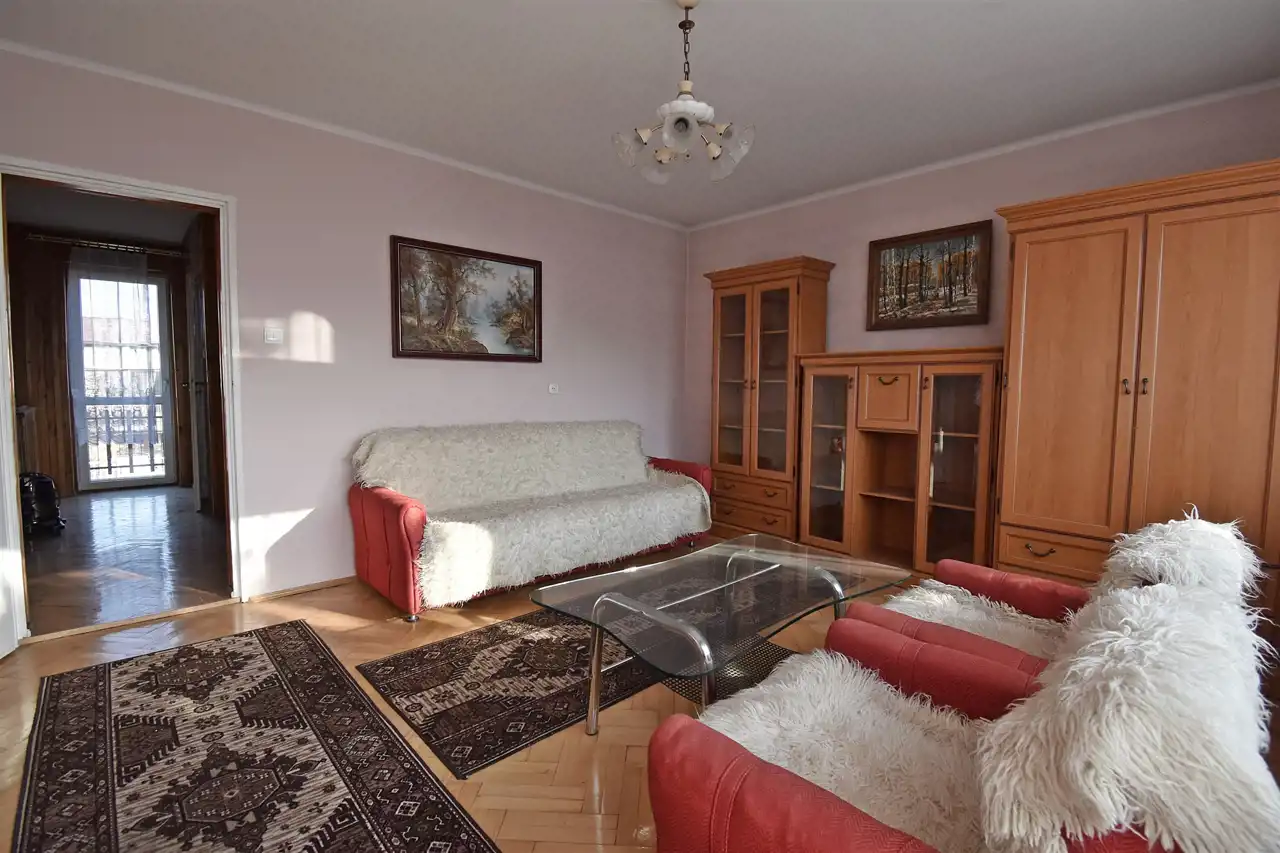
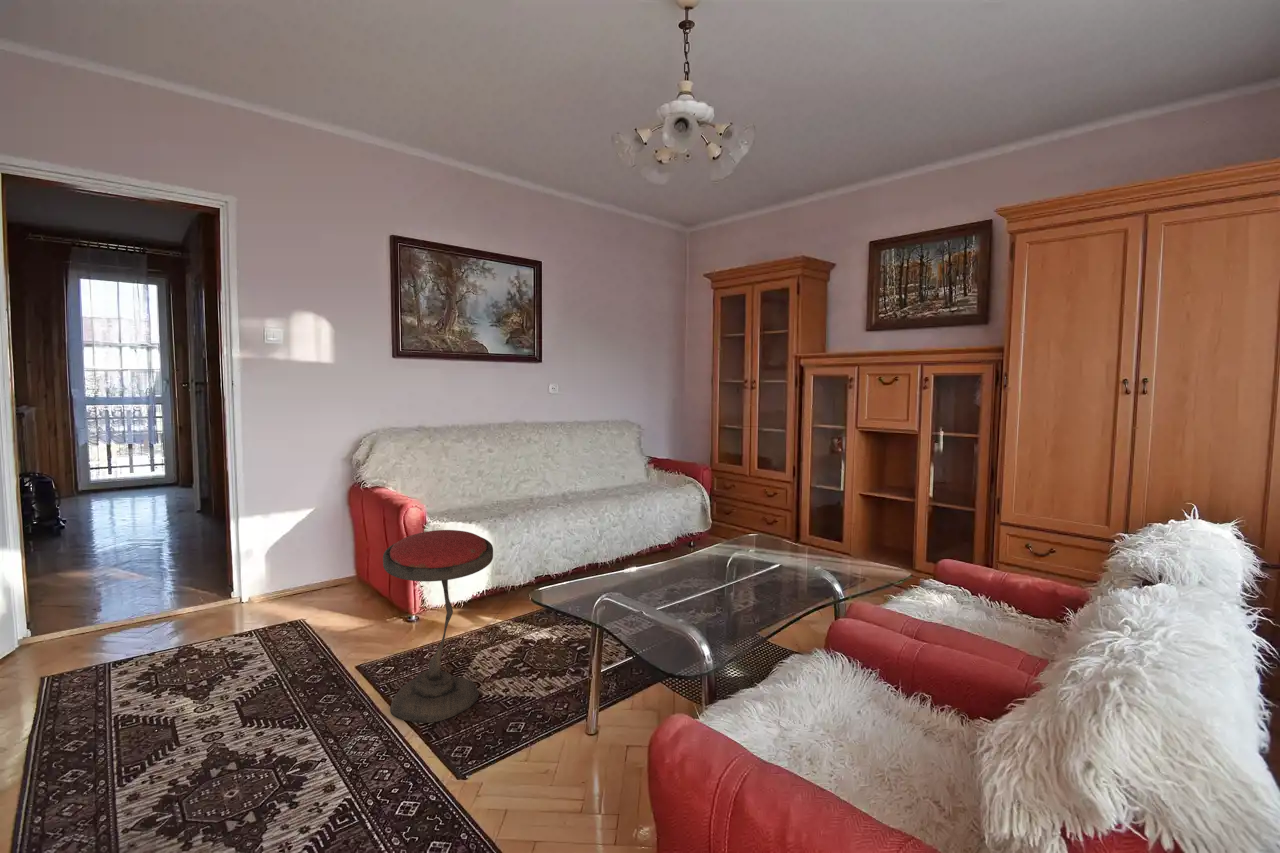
+ side table (446, 616)
